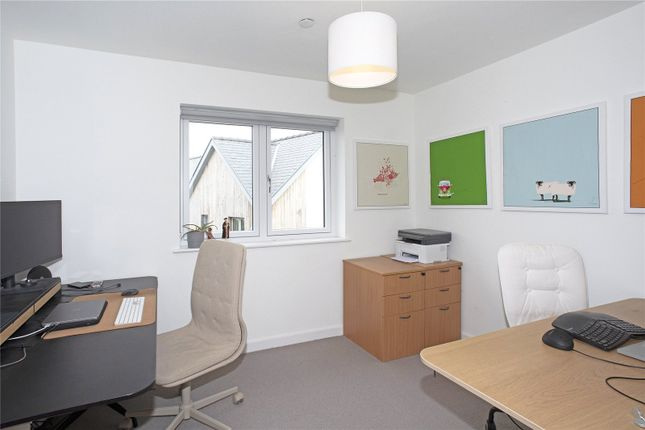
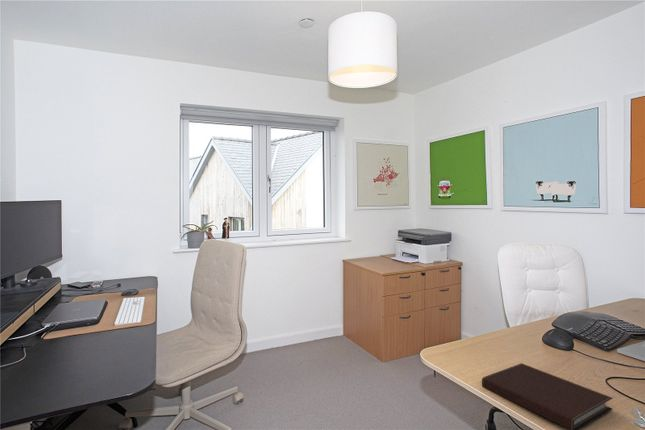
+ notebook (543, 392)
